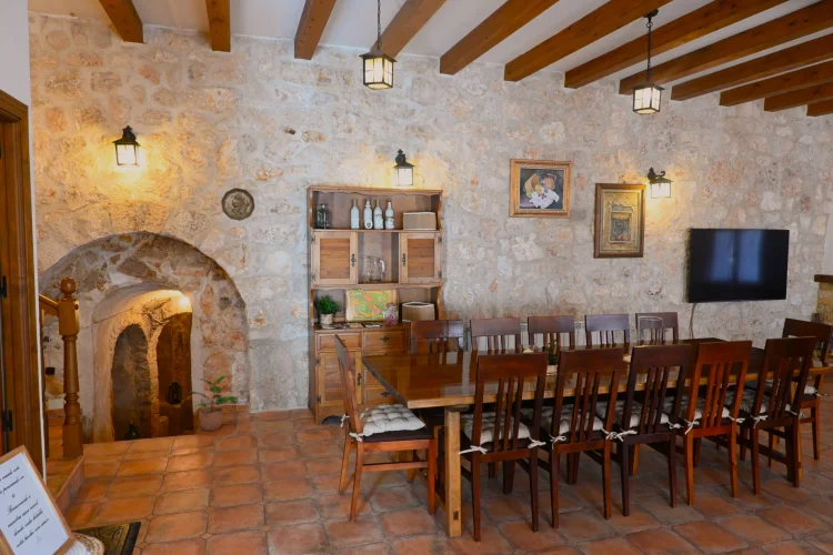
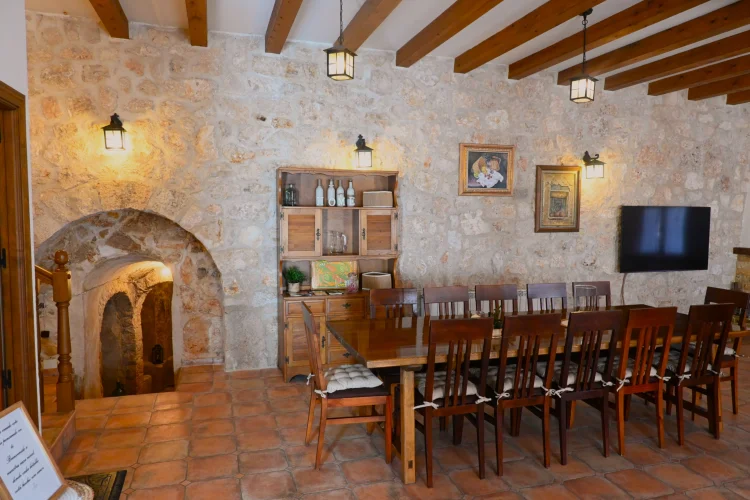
- potted plant (212, 402)
- decorative plate (238, 204)
